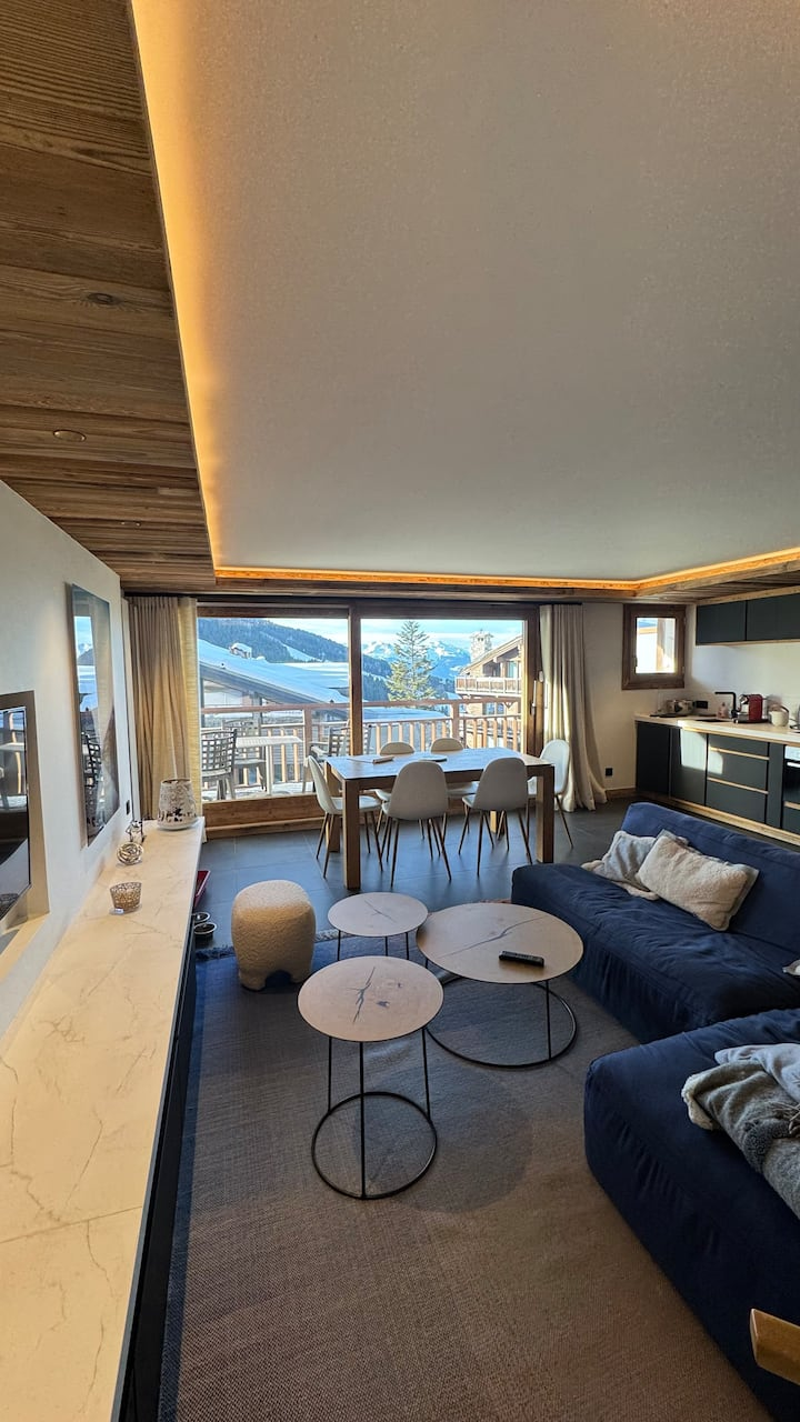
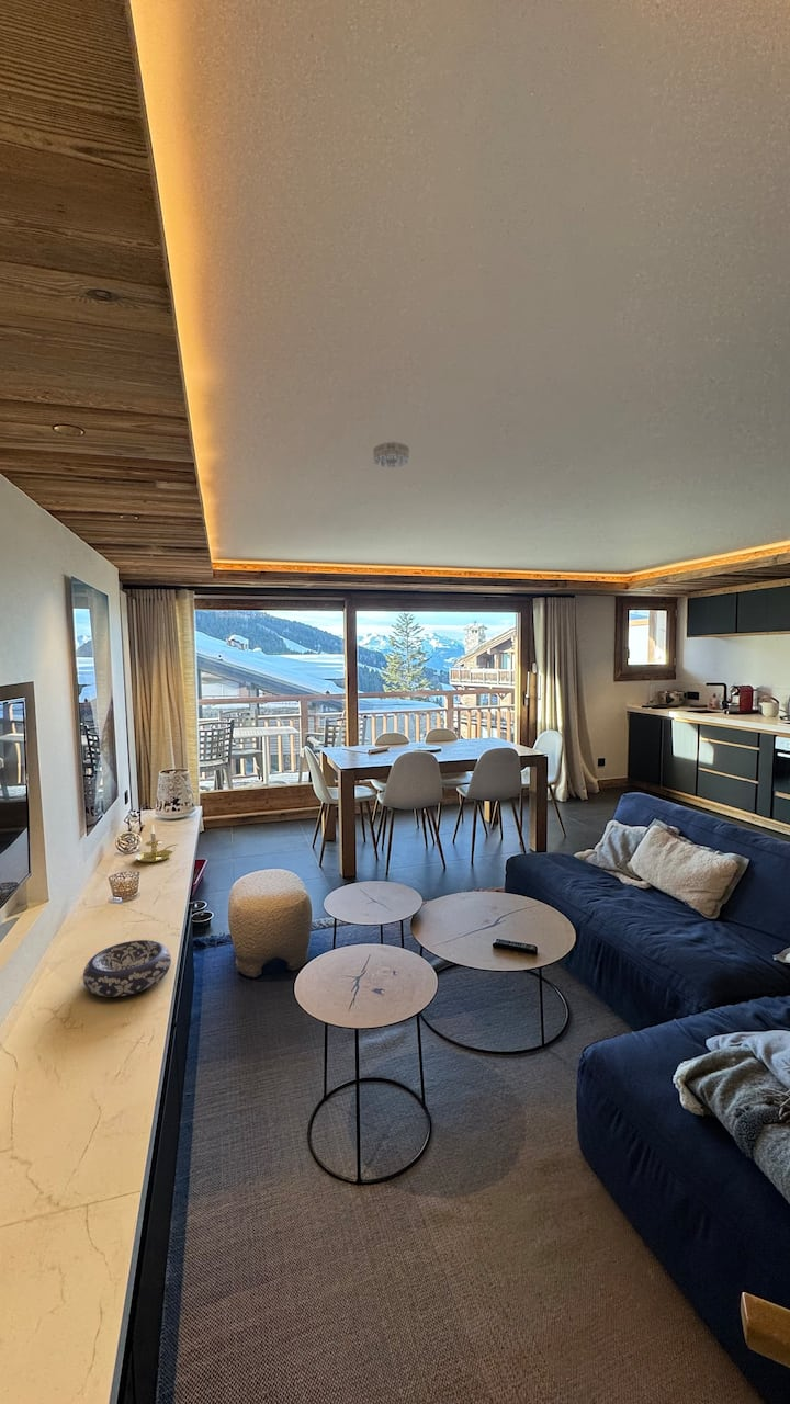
+ candle holder (156, 840)
+ smoke detector (391, 454)
+ decorative bowl (127, 967)
